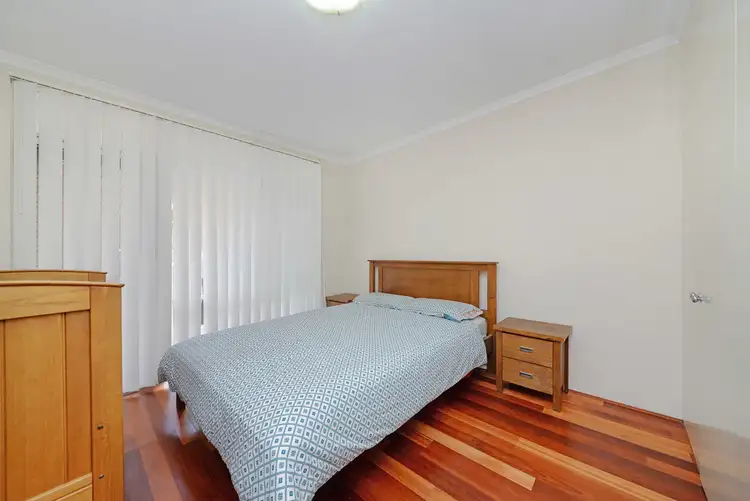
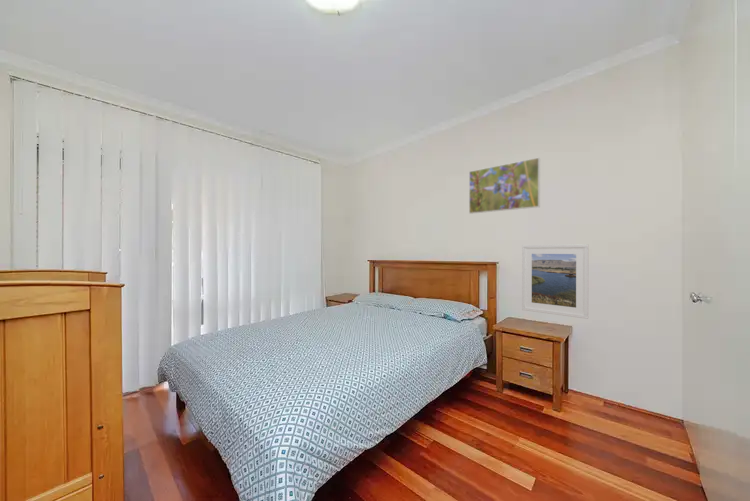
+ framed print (501, 188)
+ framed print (553, 279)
